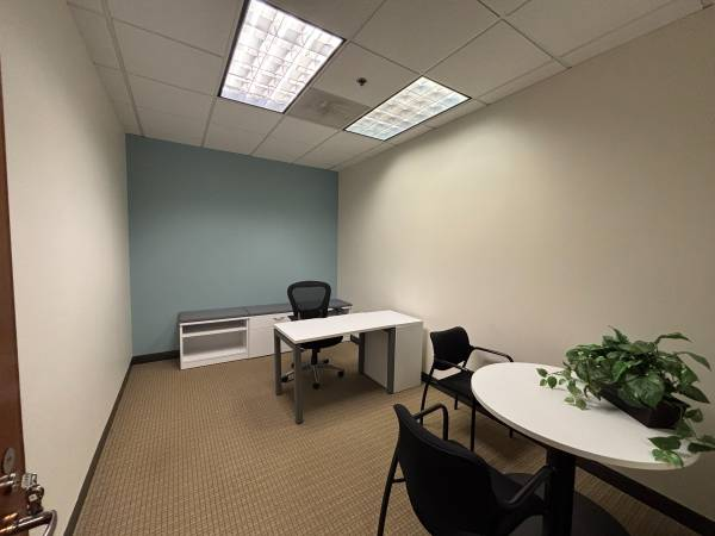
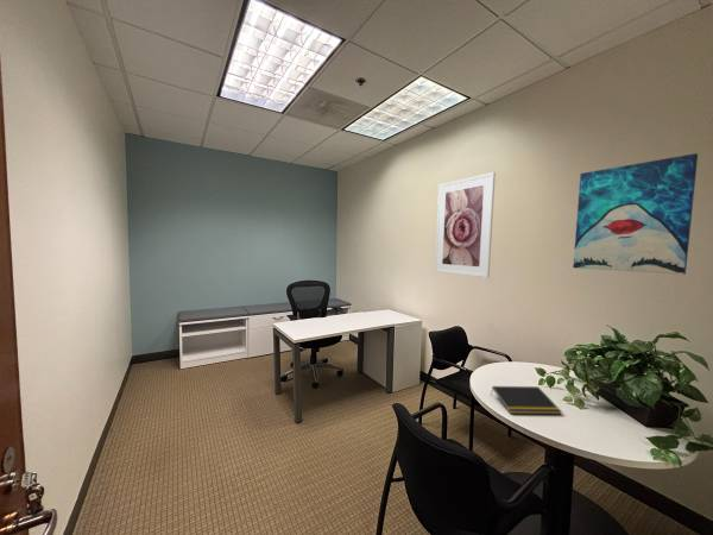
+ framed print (461, 227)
+ wall art (626, 218)
+ notepad (524, 398)
